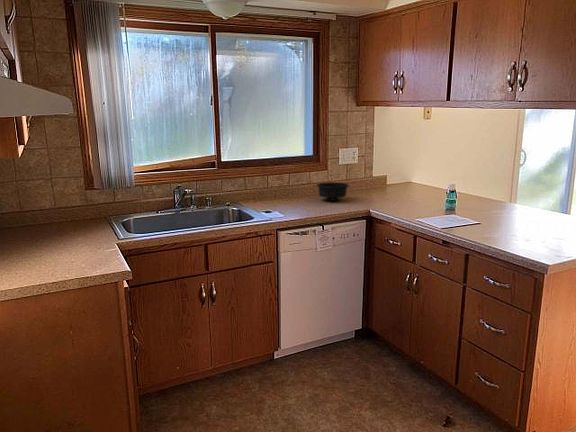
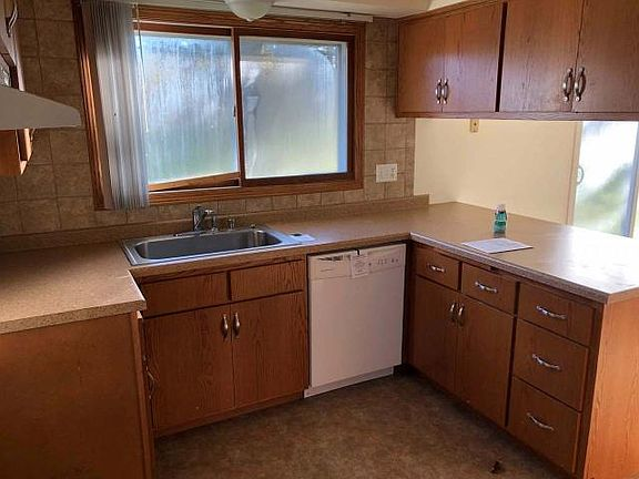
- bowl (332, 192)
